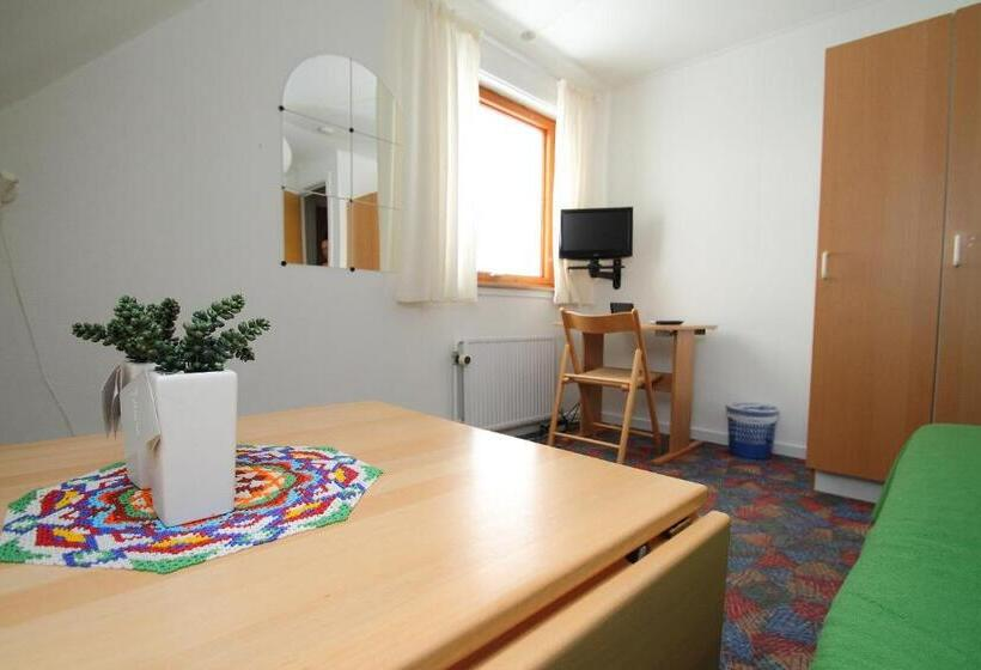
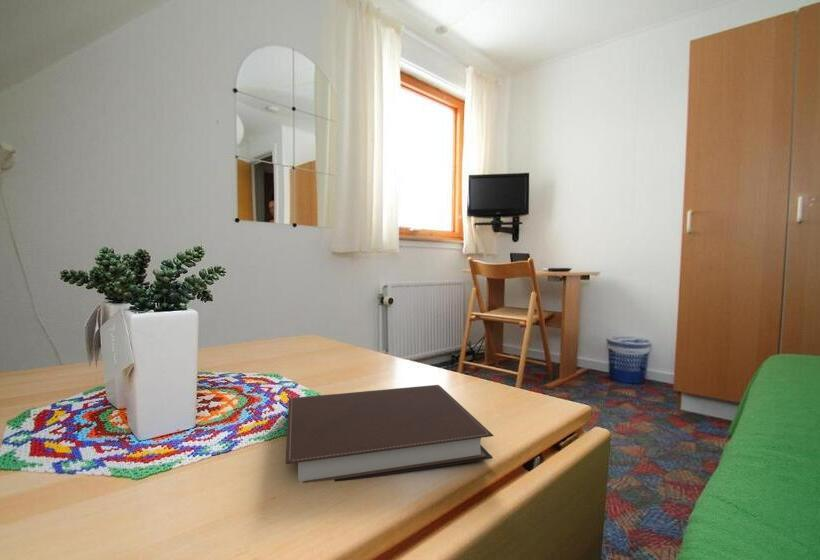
+ notebook (379, 423)
